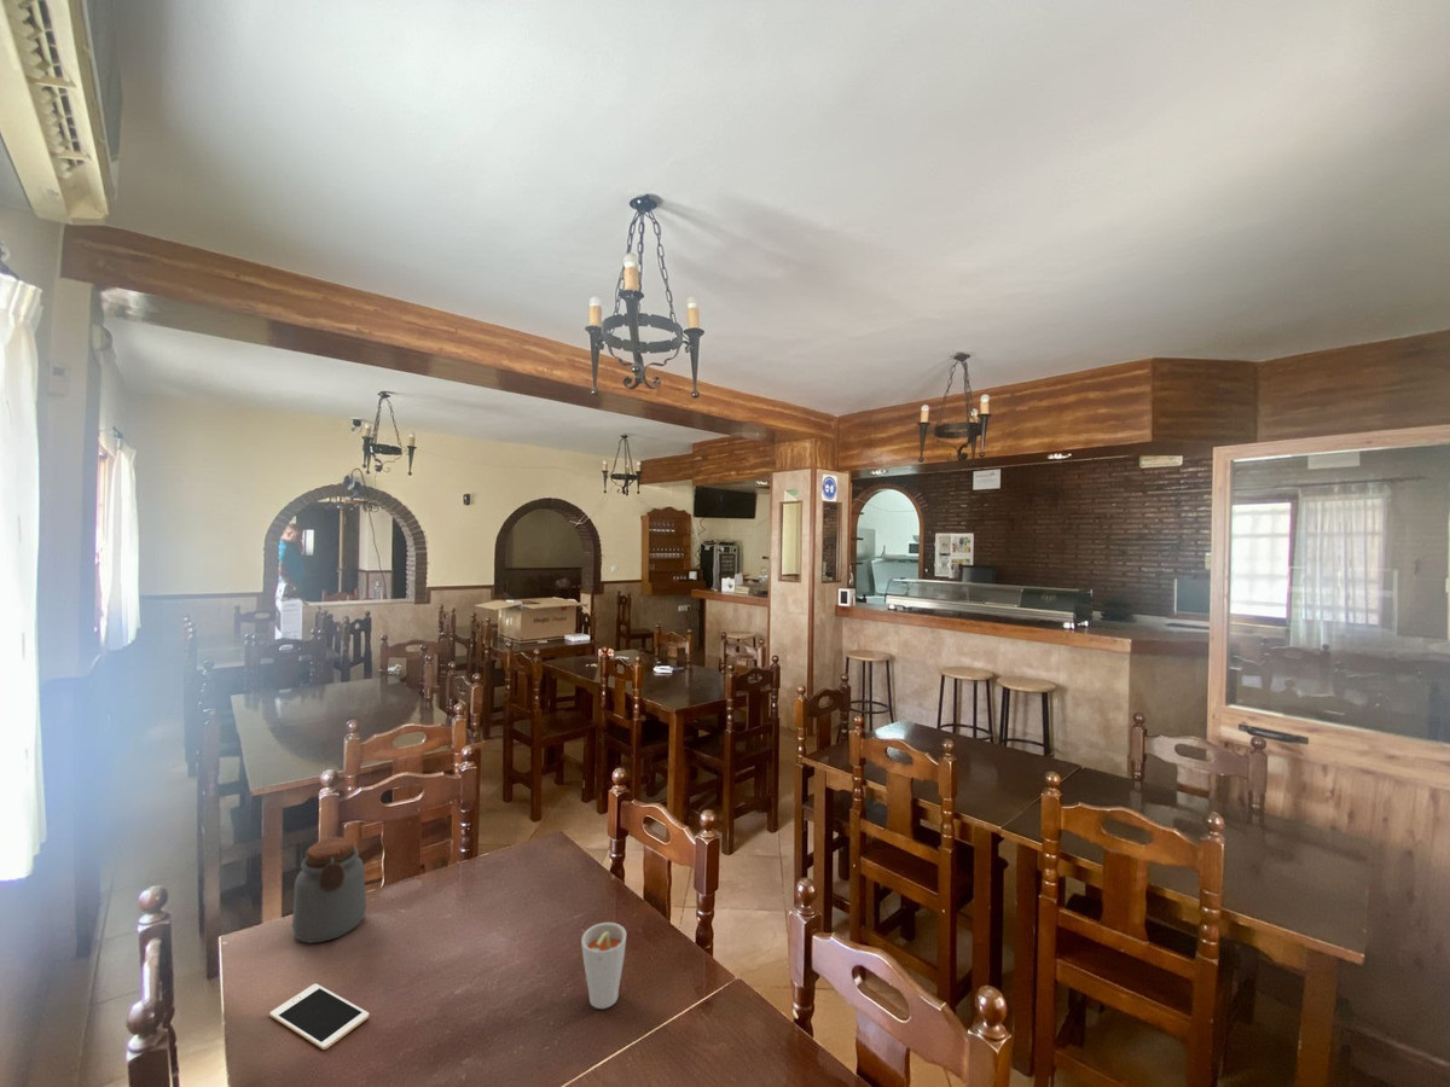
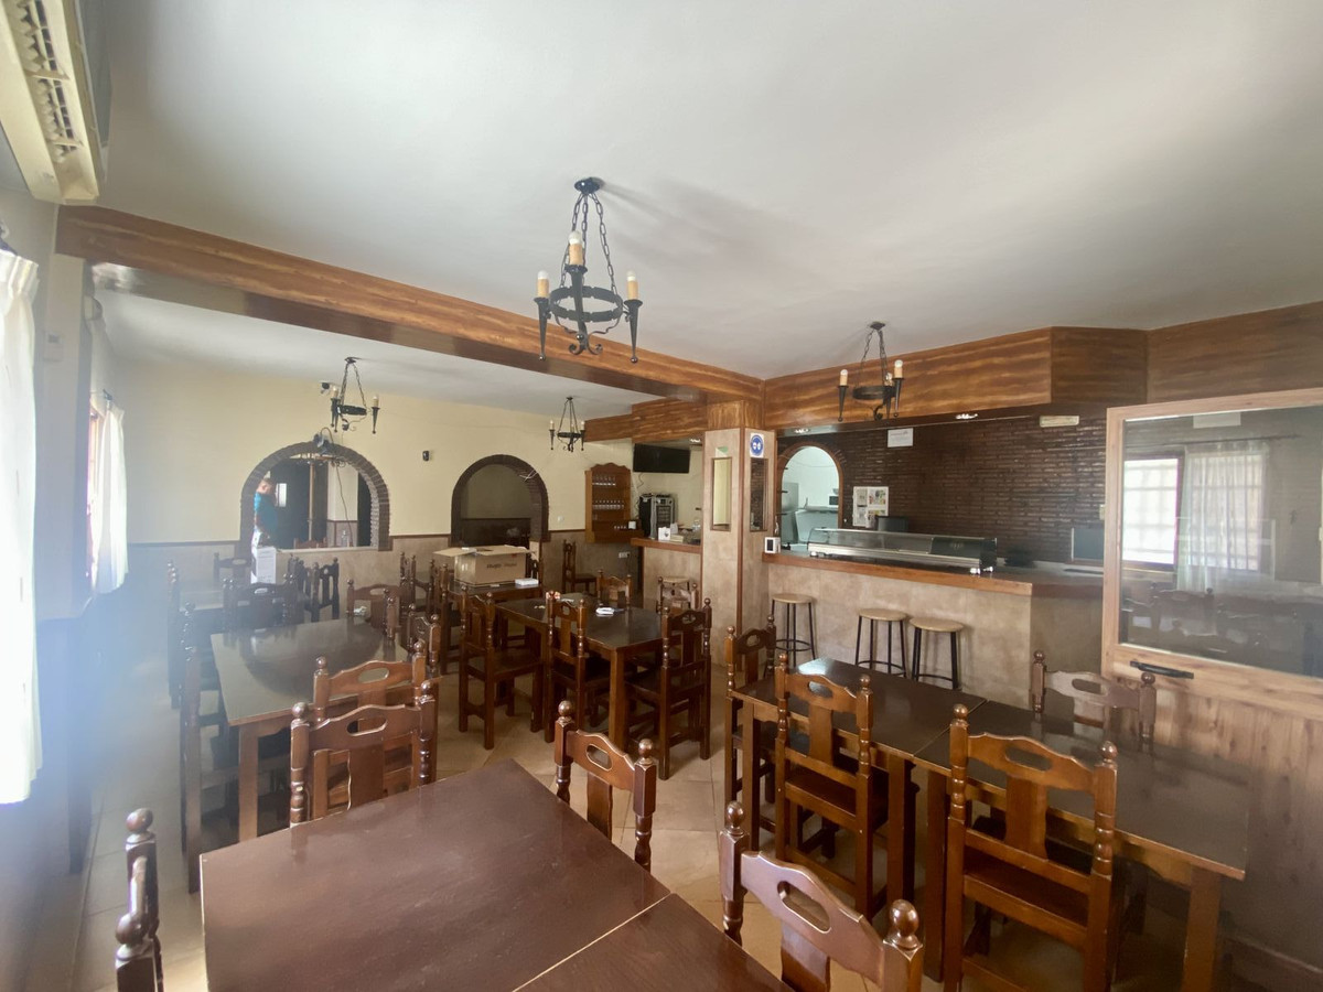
- cell phone (319, 1015)
- jar (330, 884)
- cup (601, 963)
